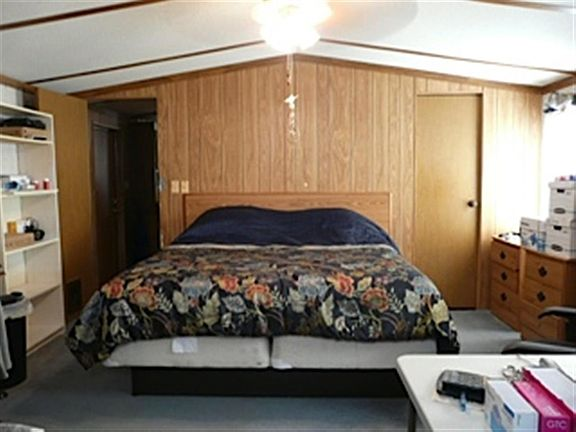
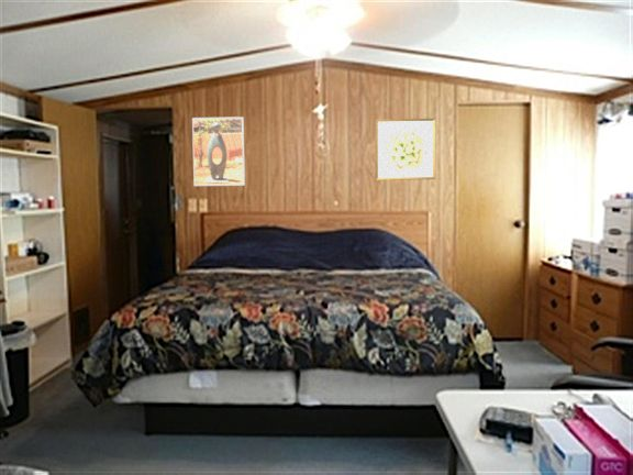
+ wall art (404, 148)
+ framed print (218, 152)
